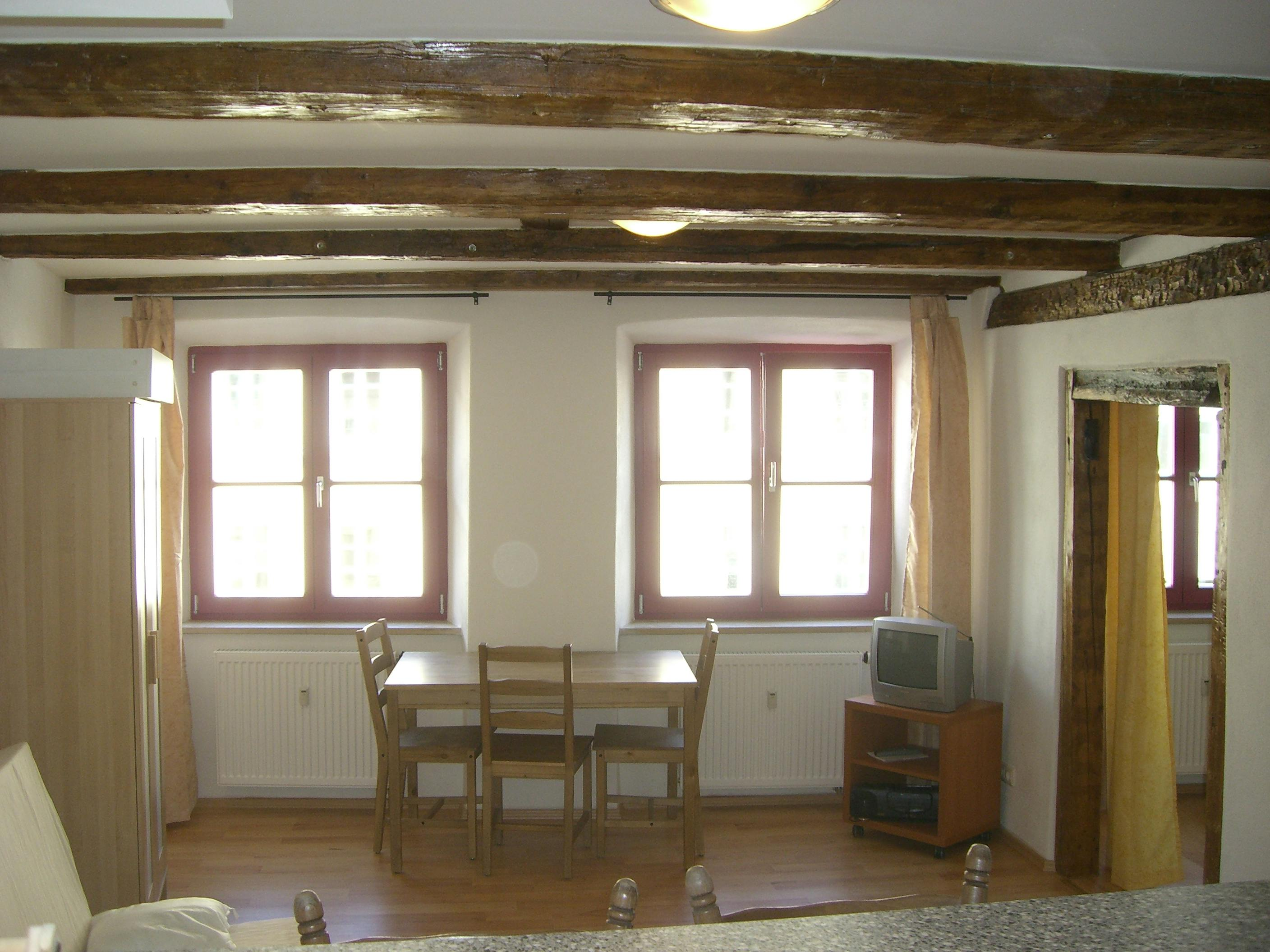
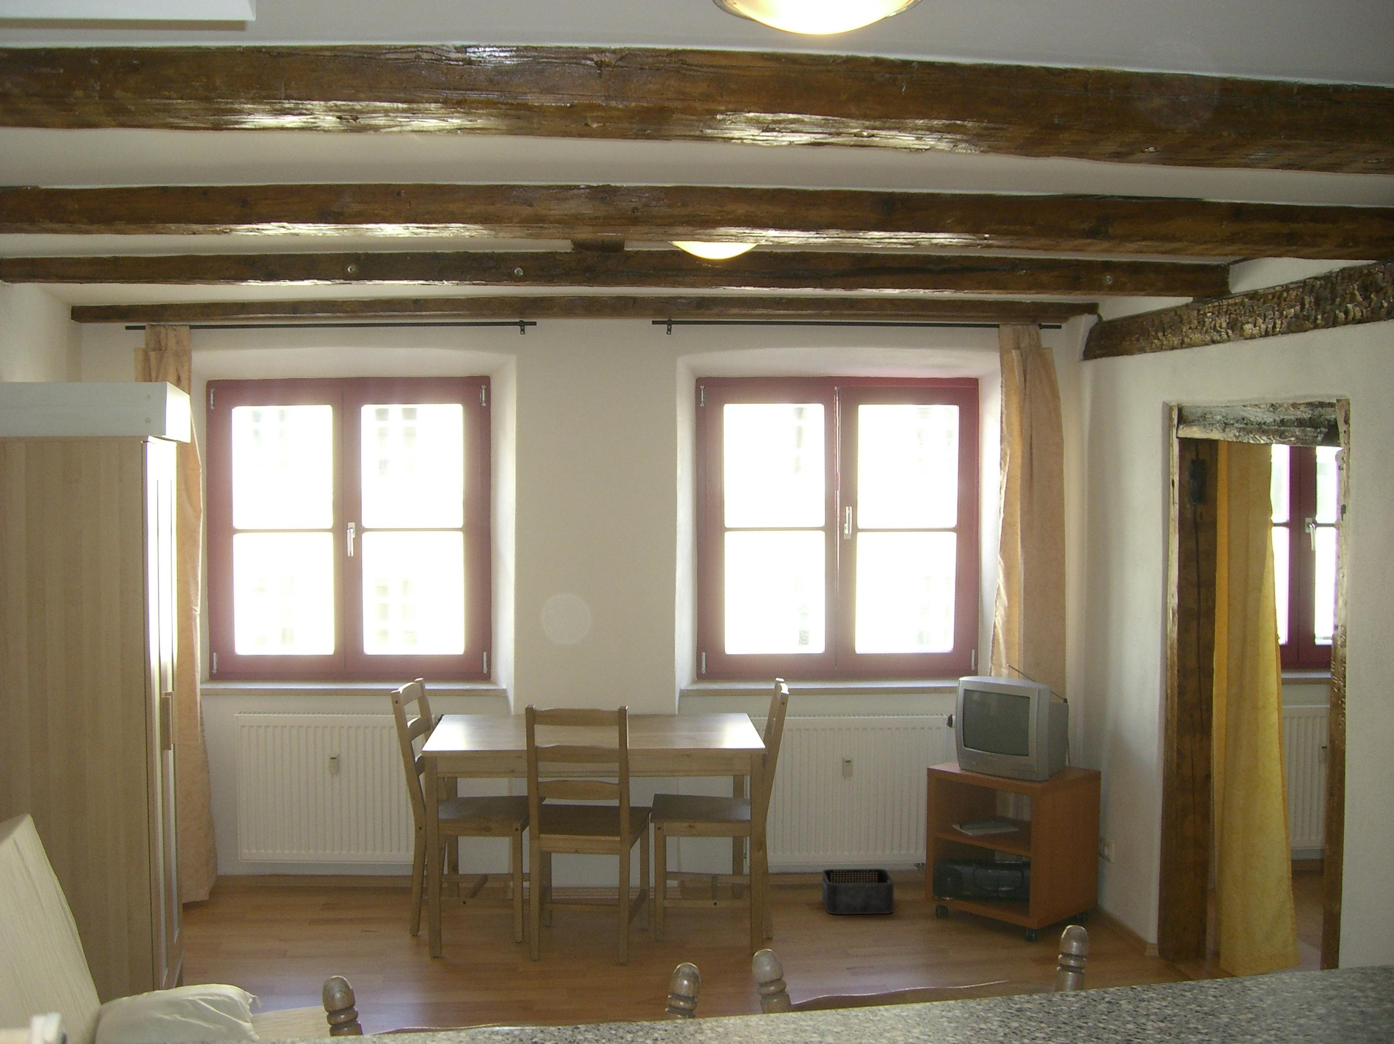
+ storage bin (857, 890)
